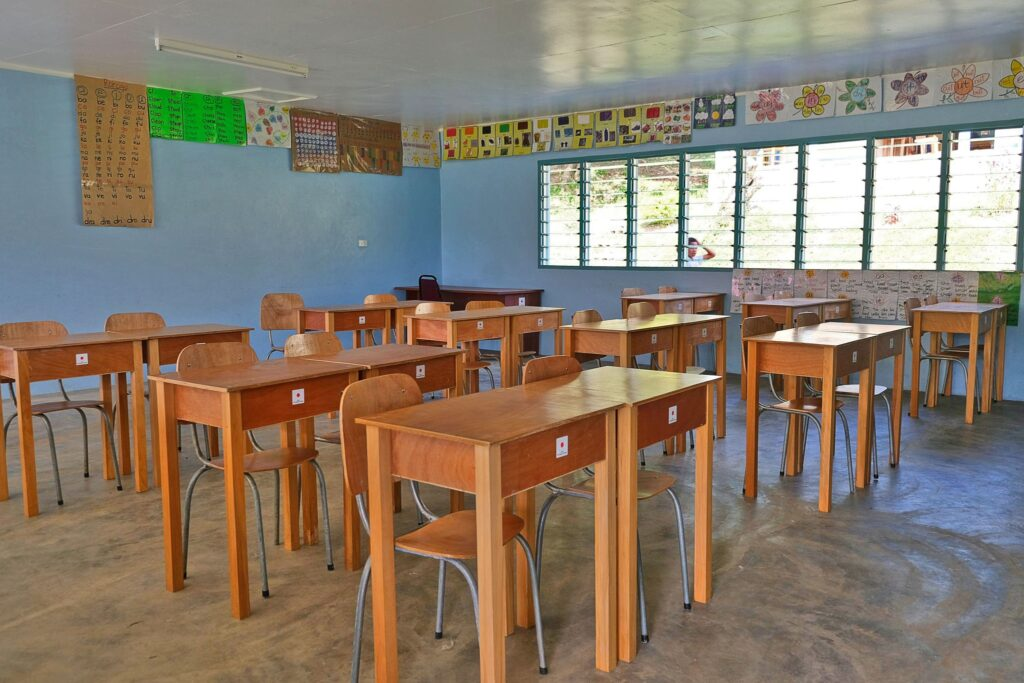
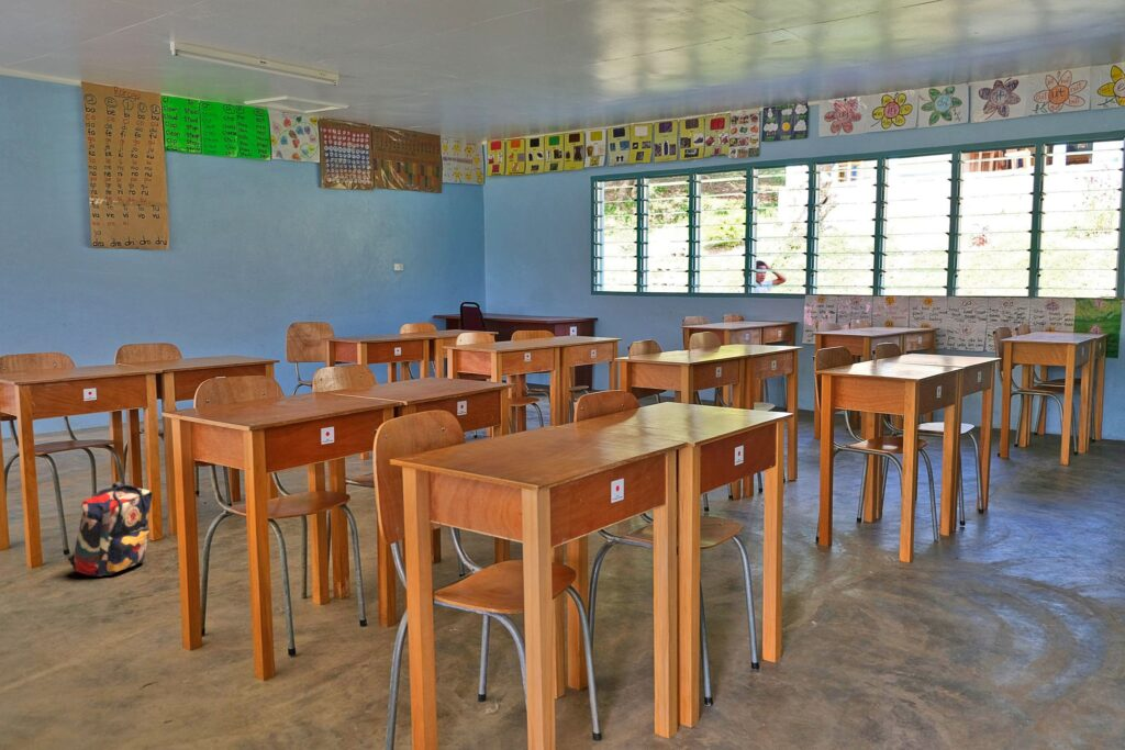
+ backpack (110, 525)
